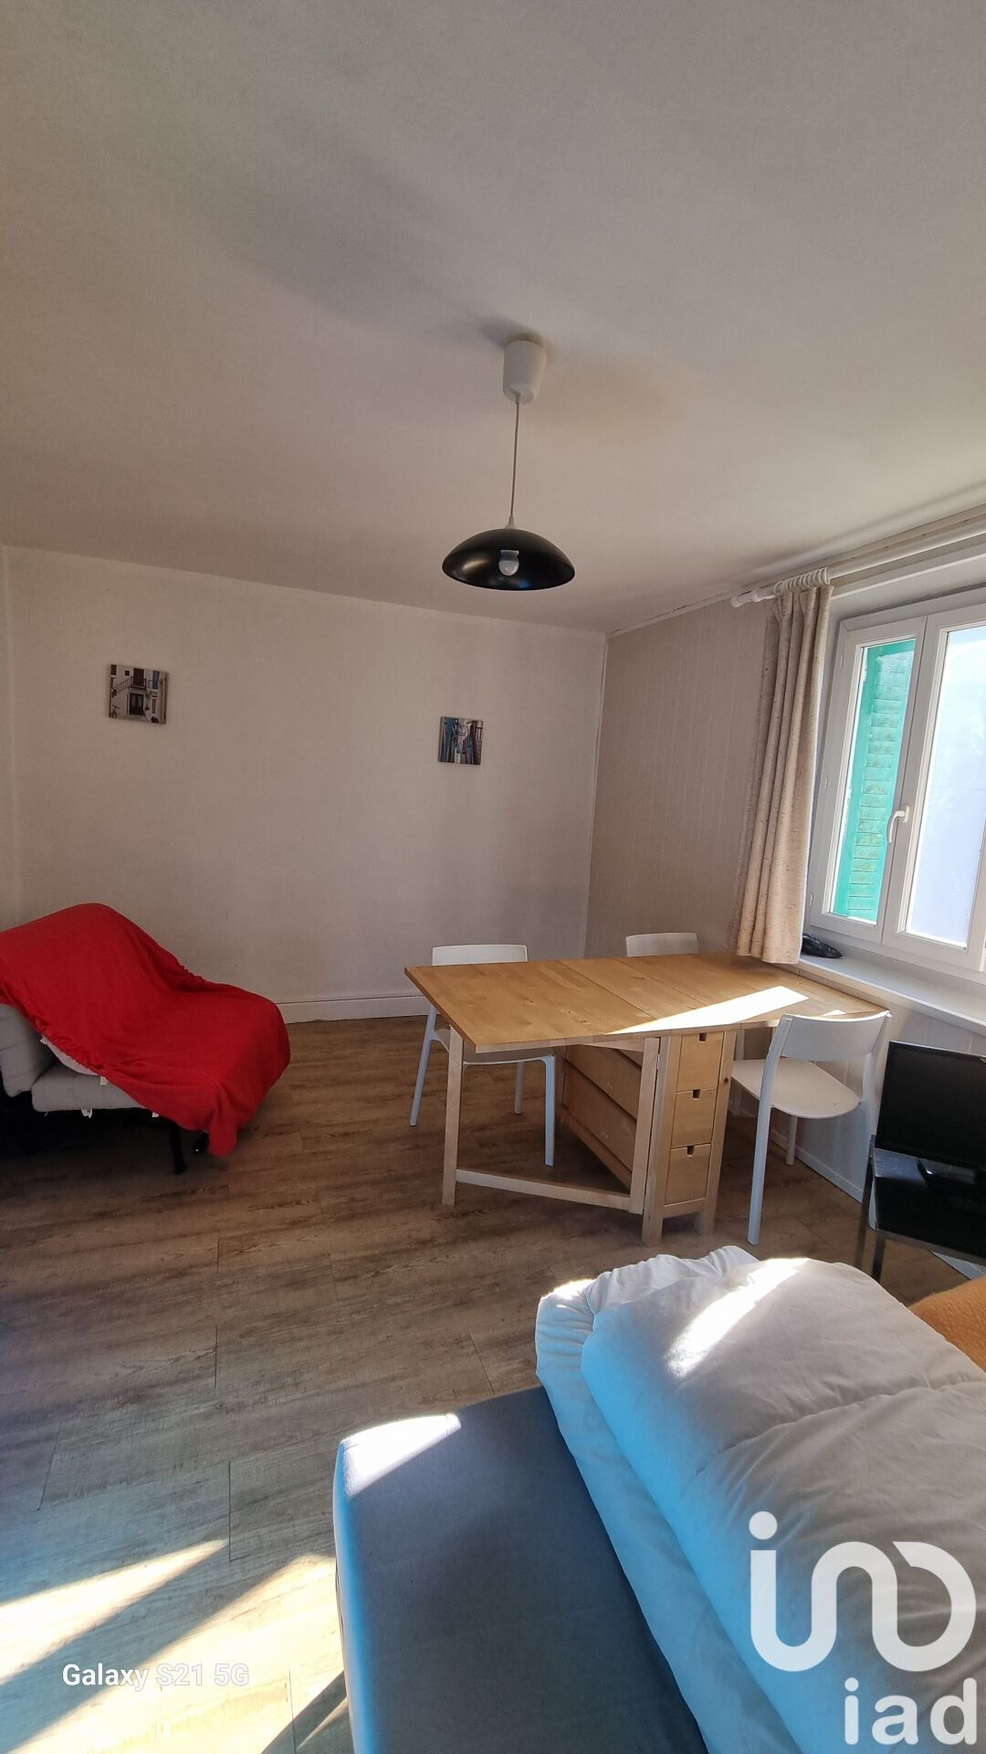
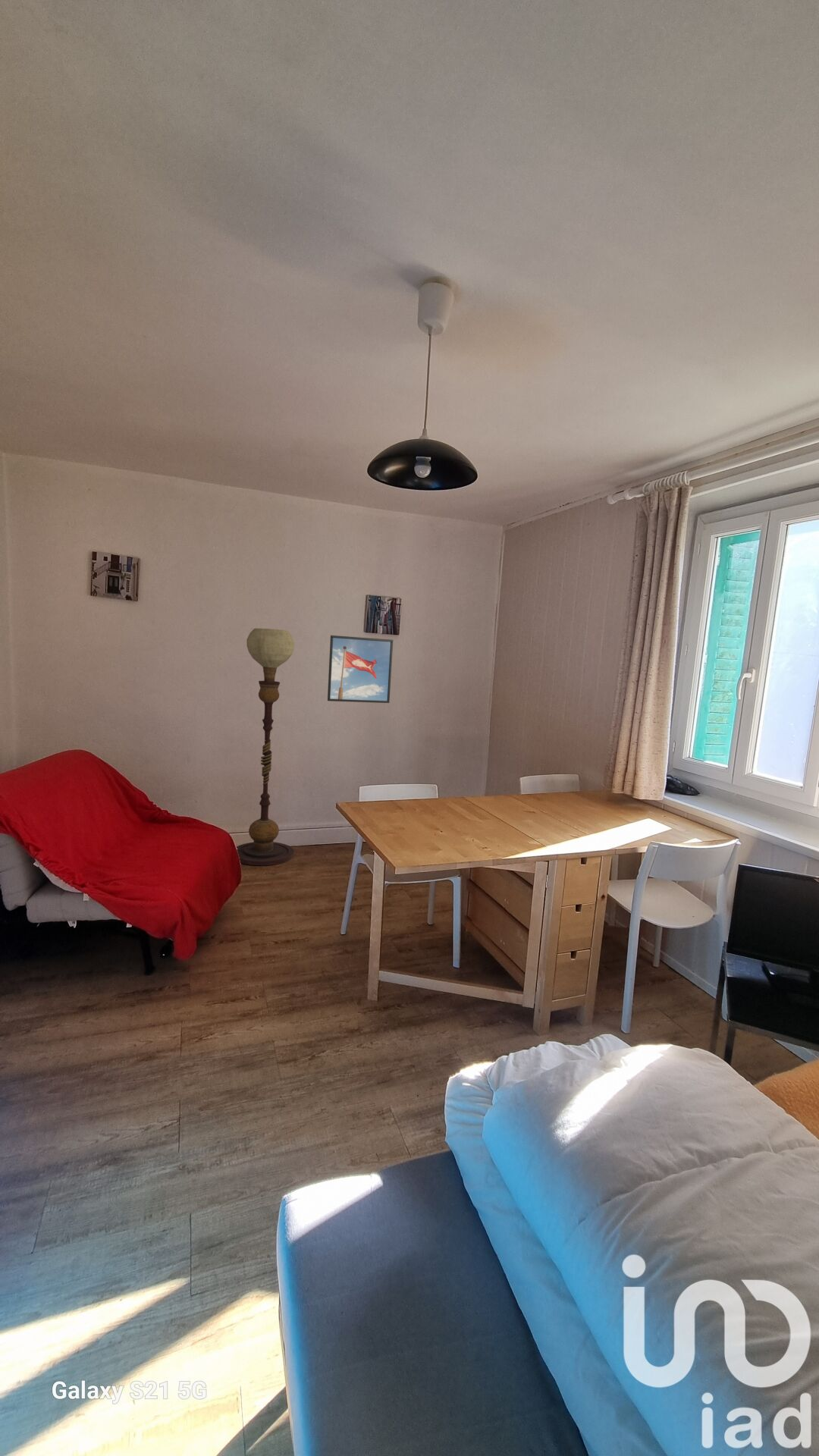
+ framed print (360, 670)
+ floor lamp (267, 745)
